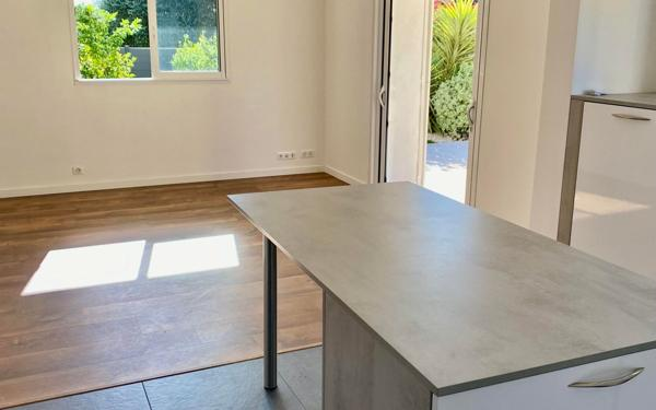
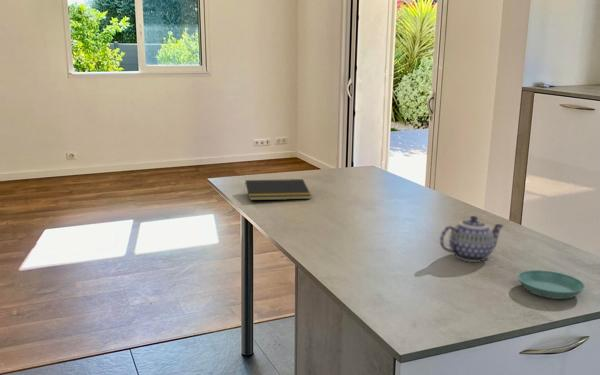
+ teapot (472, 236)
+ saucer (550, 285)
+ notepad (277, 189)
